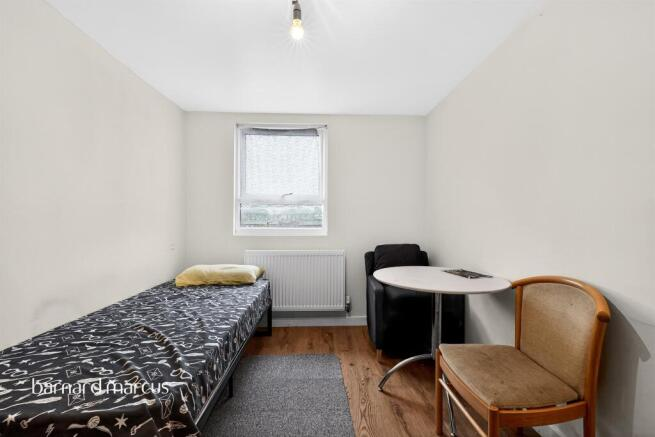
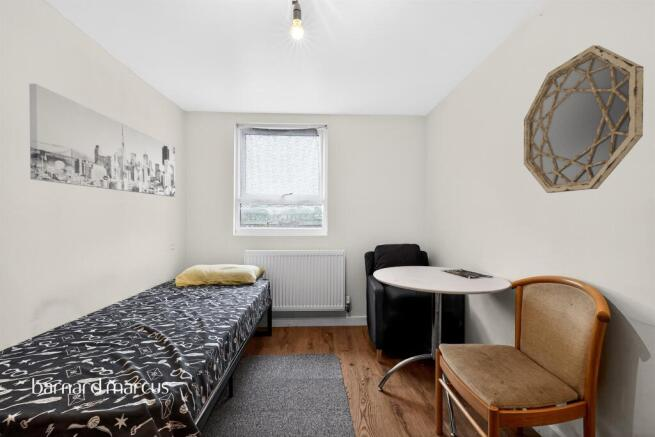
+ home mirror (570, 125)
+ wall art (125, 158)
